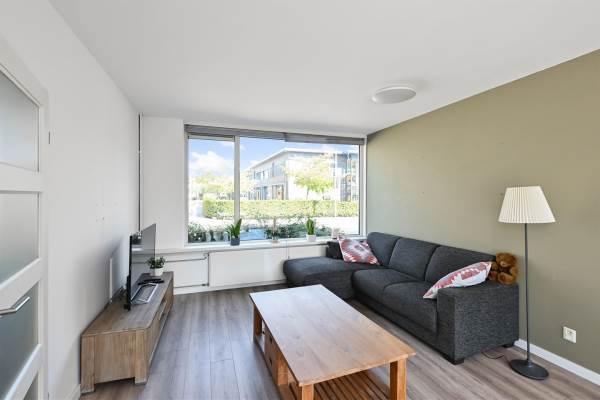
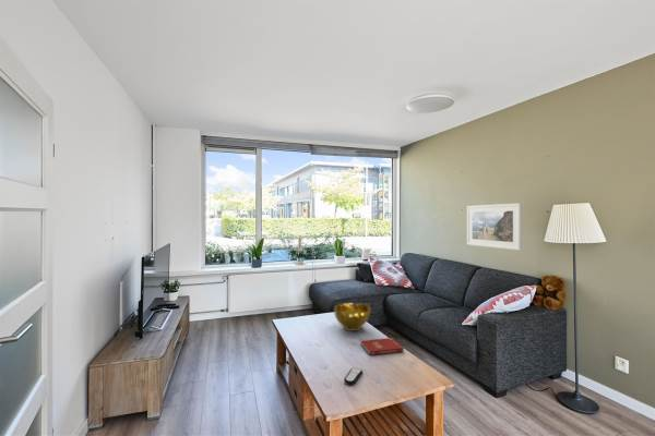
+ decorative bowl (352, 316)
+ book (381, 346)
+ remote control (353, 375)
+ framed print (491, 226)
